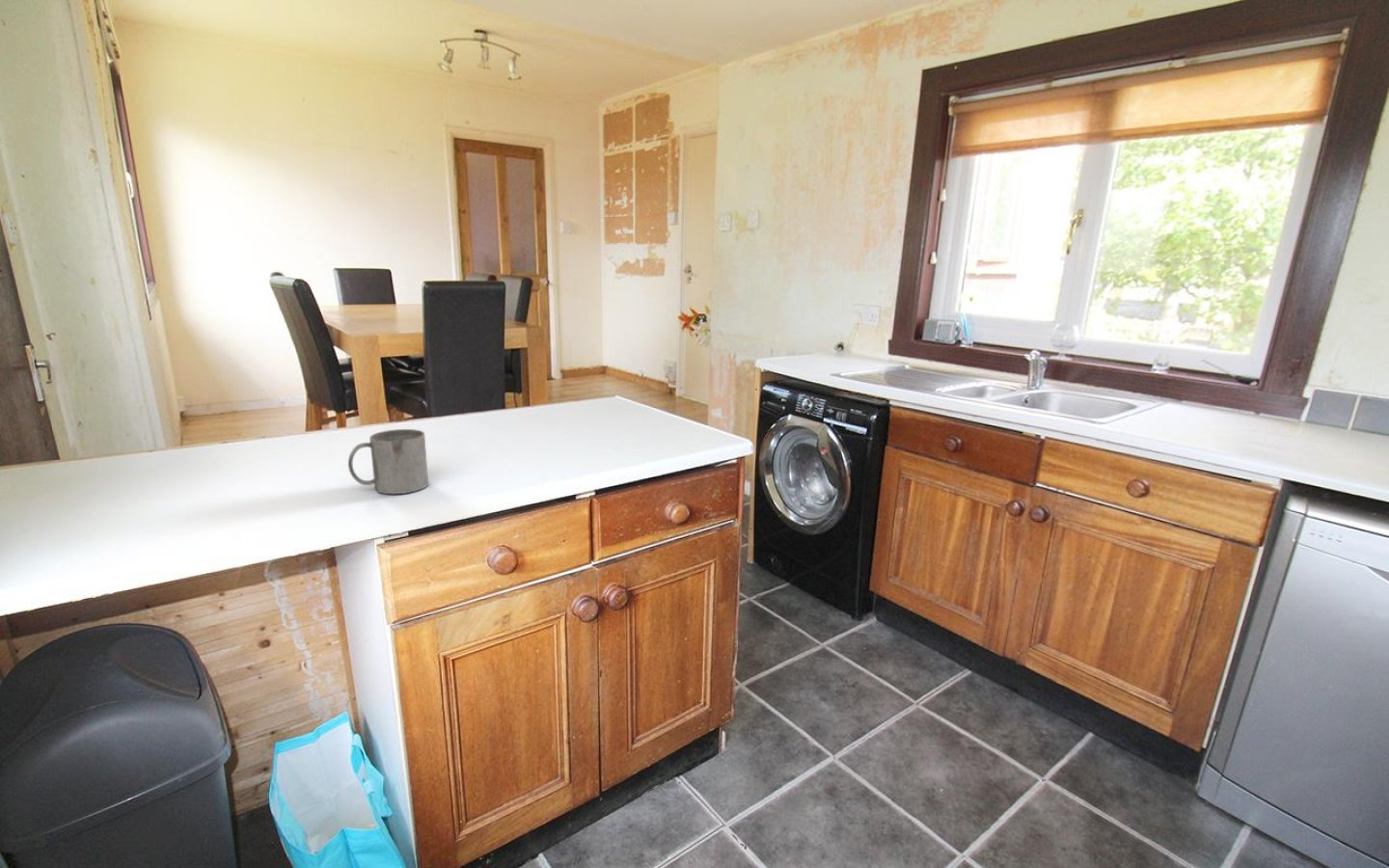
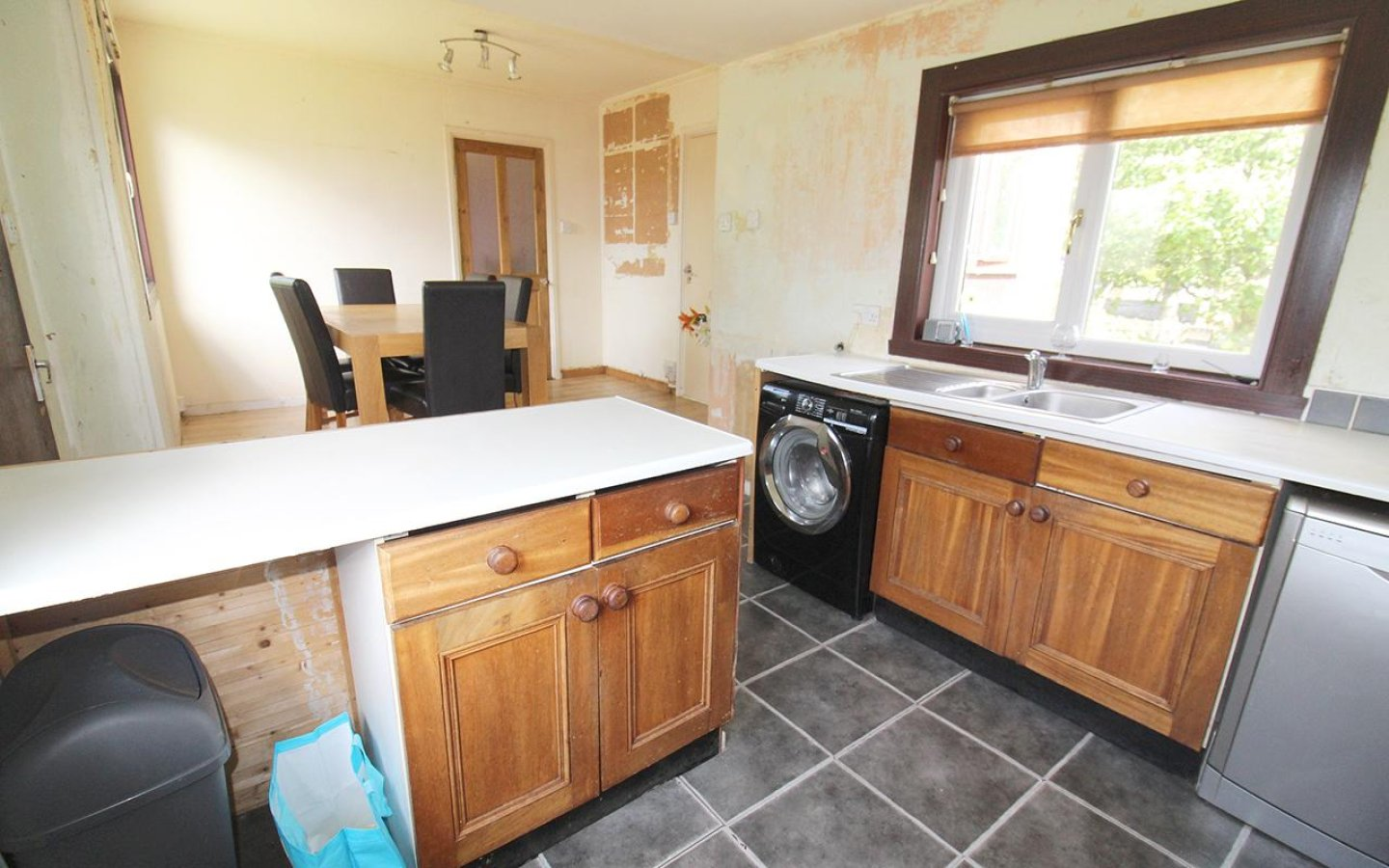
- mug (388, 462)
